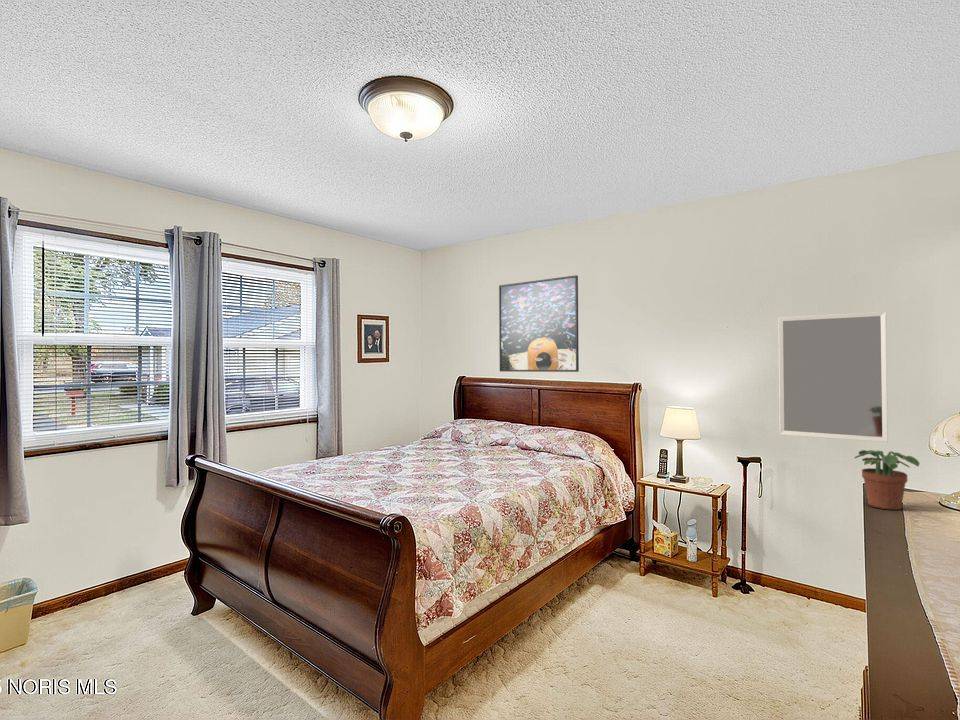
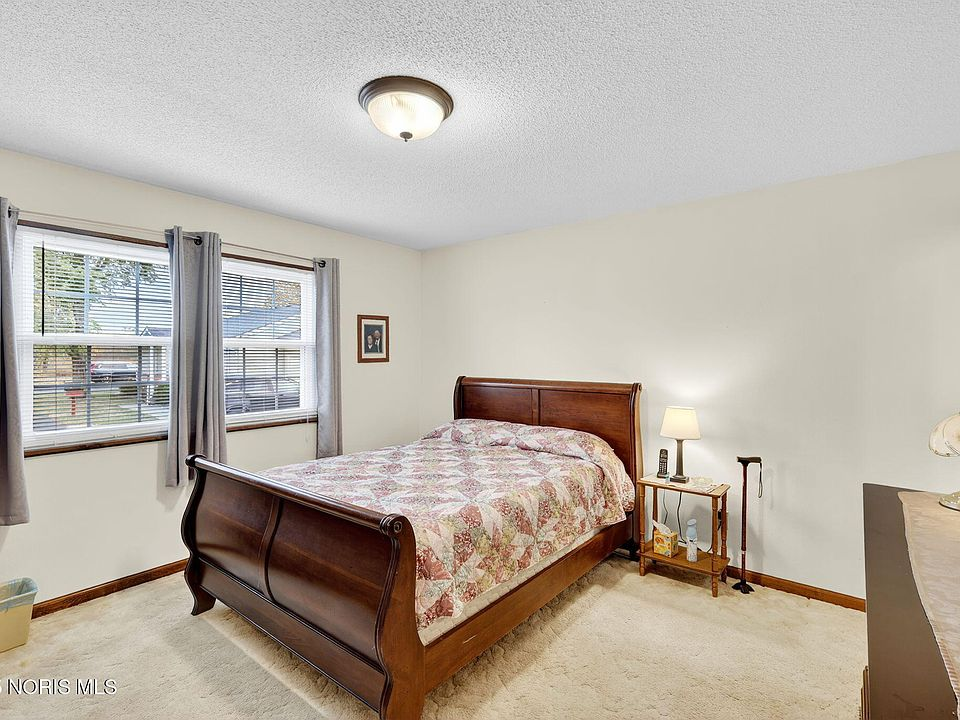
- potted plant (887, 479)
- home mirror (830, 376)
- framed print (536, 326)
